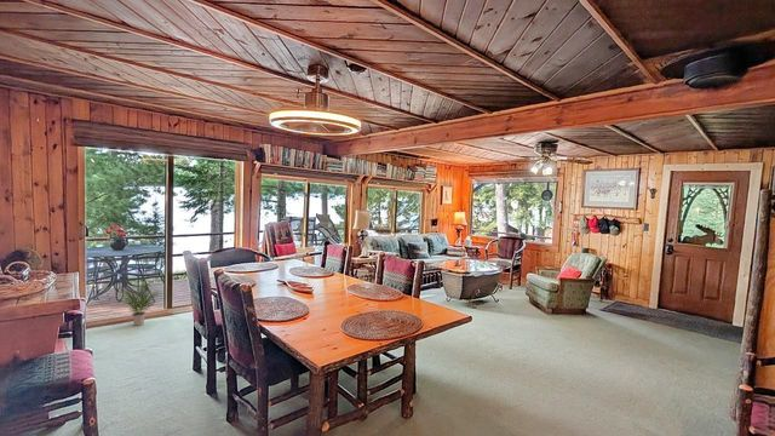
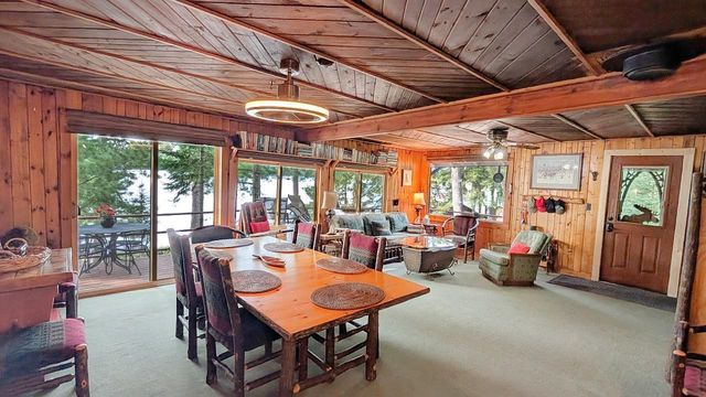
- potted plant (138, 304)
